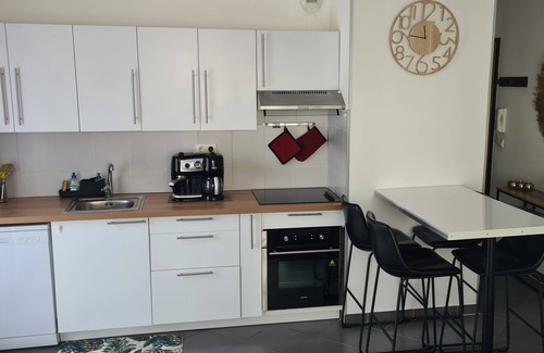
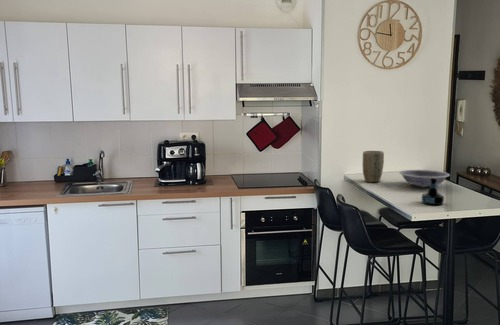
+ plant pot (372, 166)
+ tequila bottle (433, 190)
+ bowl (423, 179)
